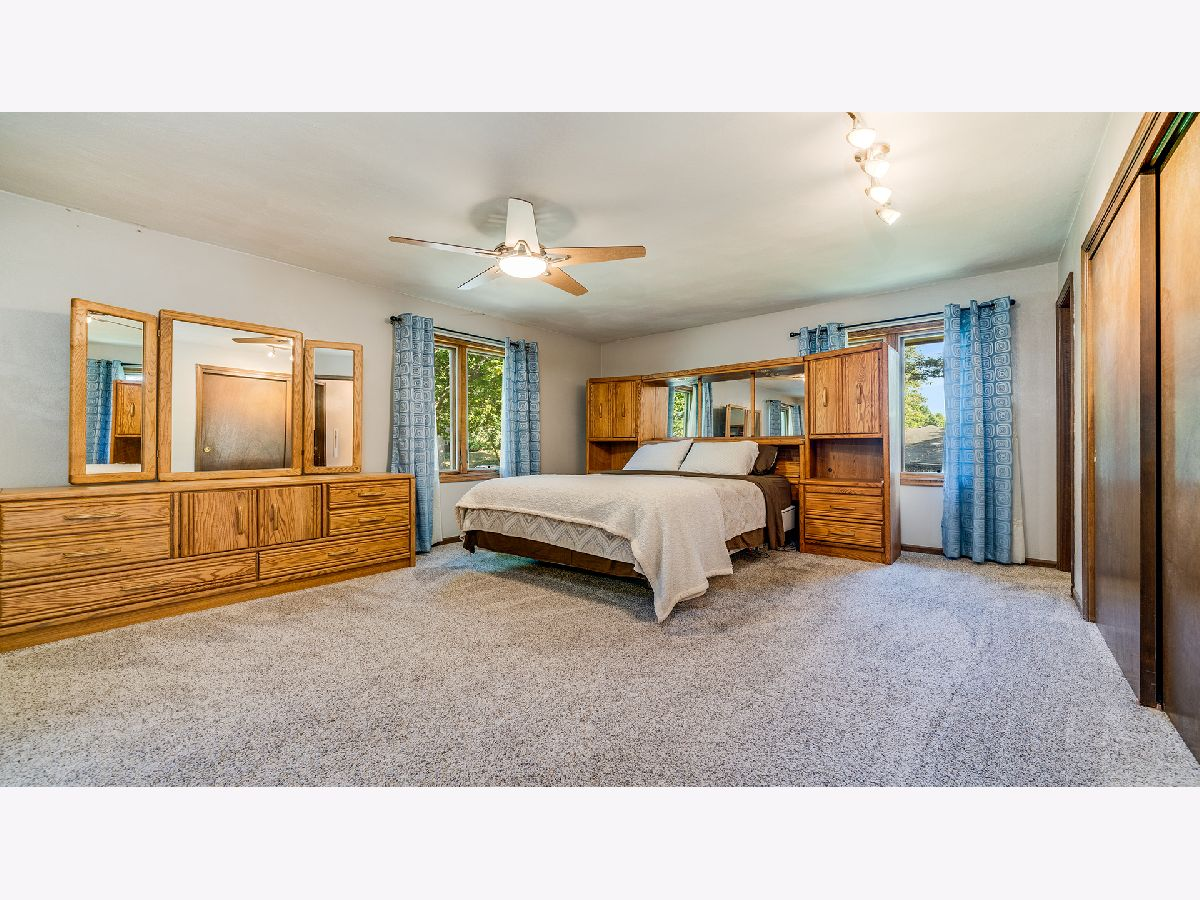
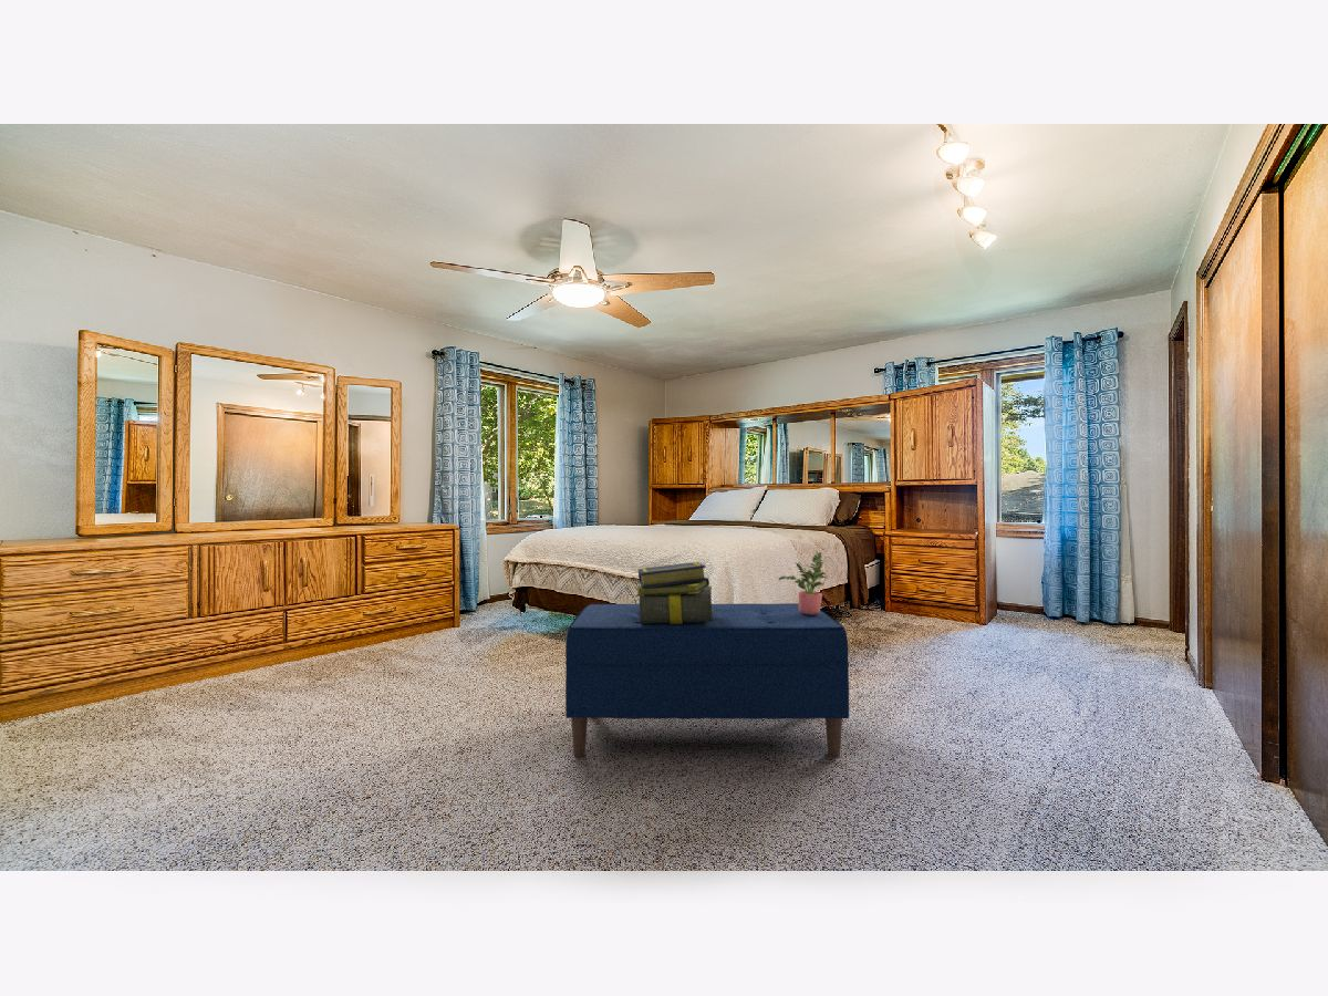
+ stack of books (674, 591)
+ bench (703, 673)
+ potted plant (798, 581)
